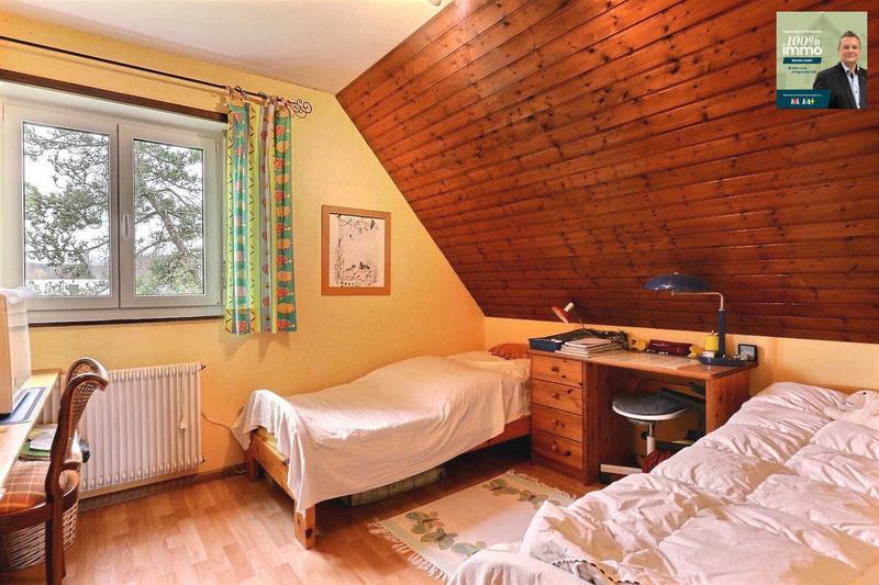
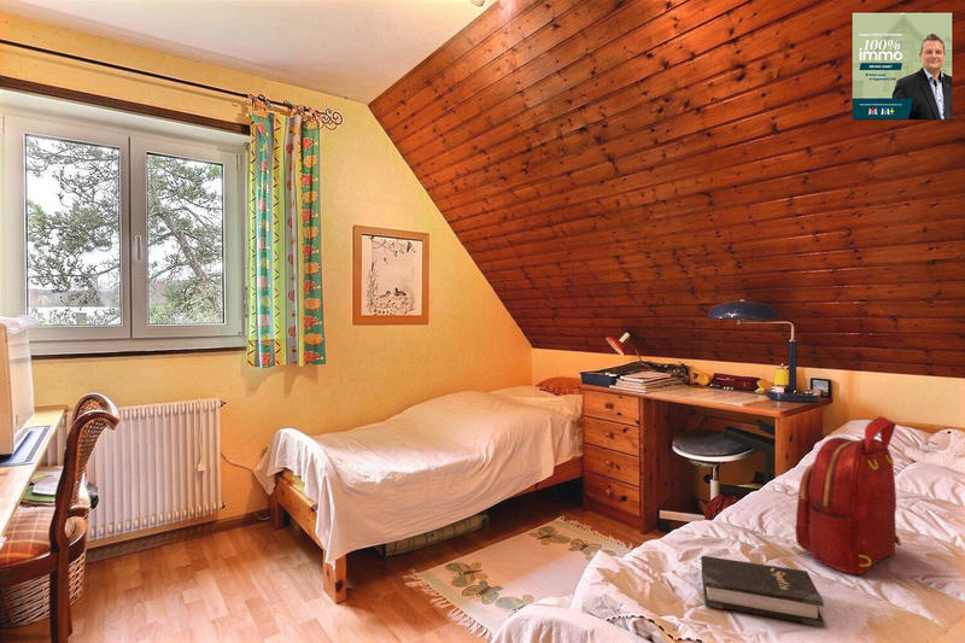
+ backpack (850, 484)
+ hardback book (756, 585)
